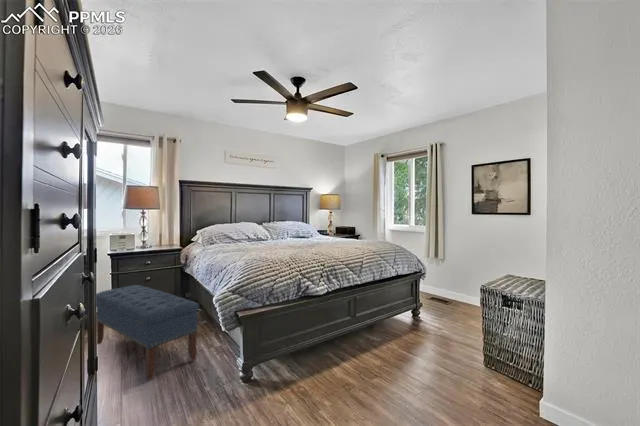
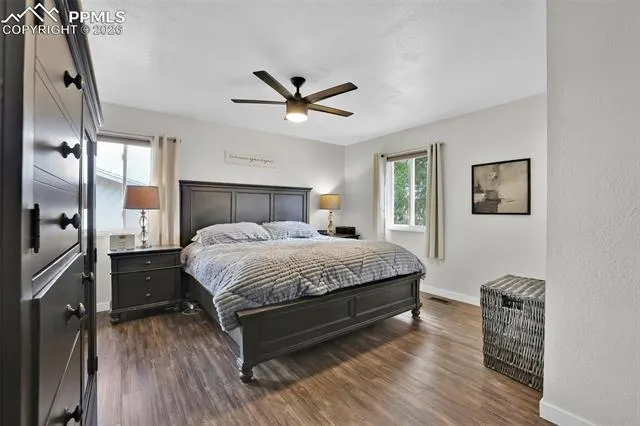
- bench (143, 323)
